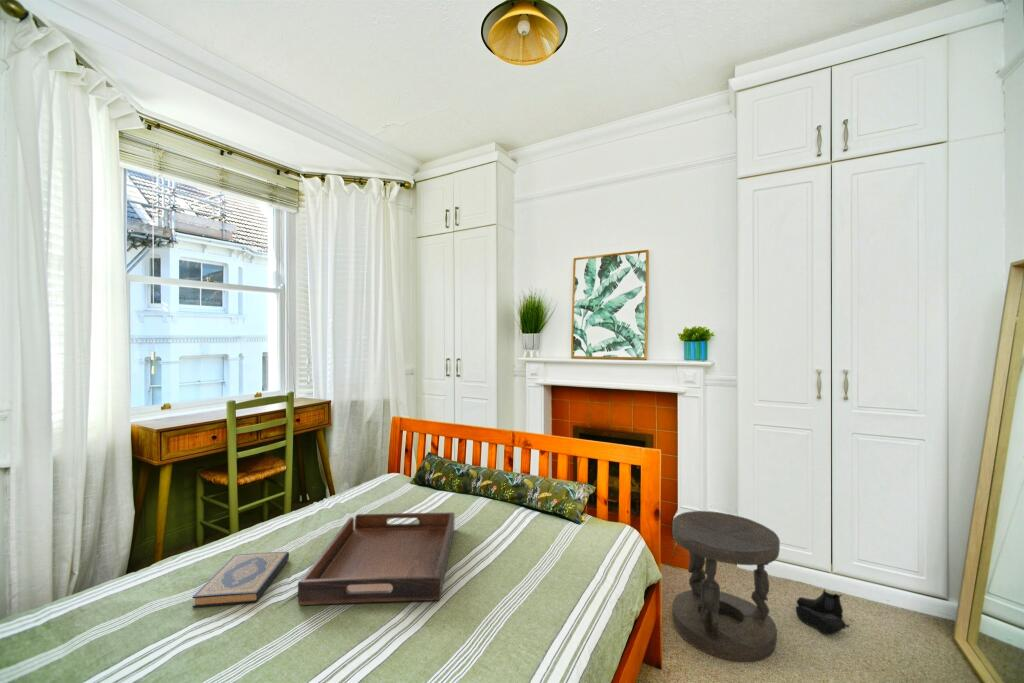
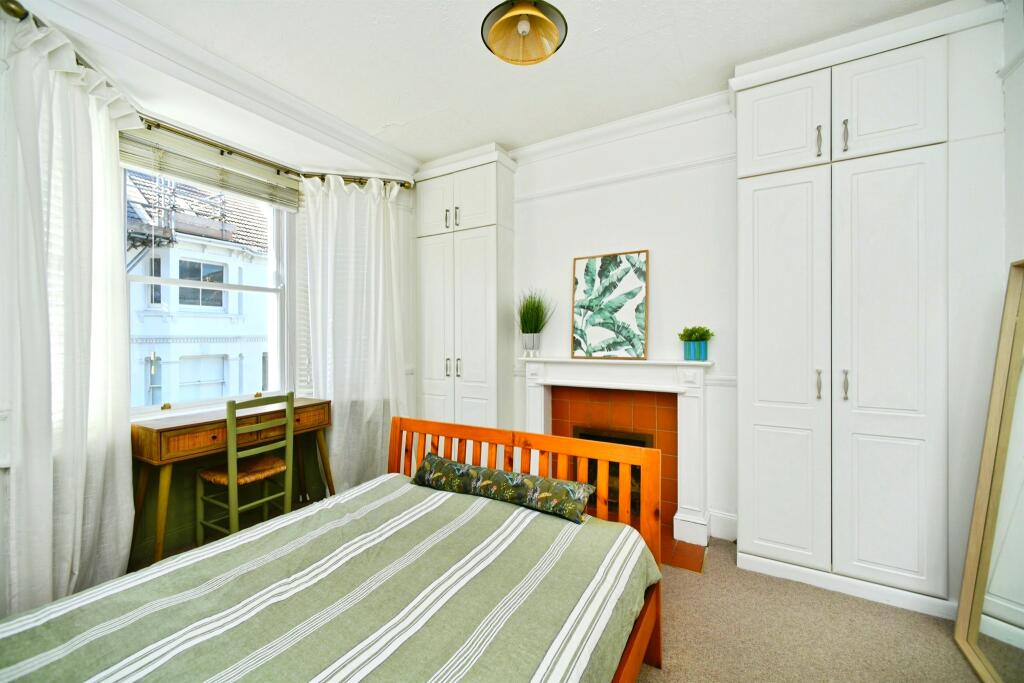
- boots (821, 609)
- hardback book (245, 576)
- stool (717, 583)
- serving tray (389, 550)
